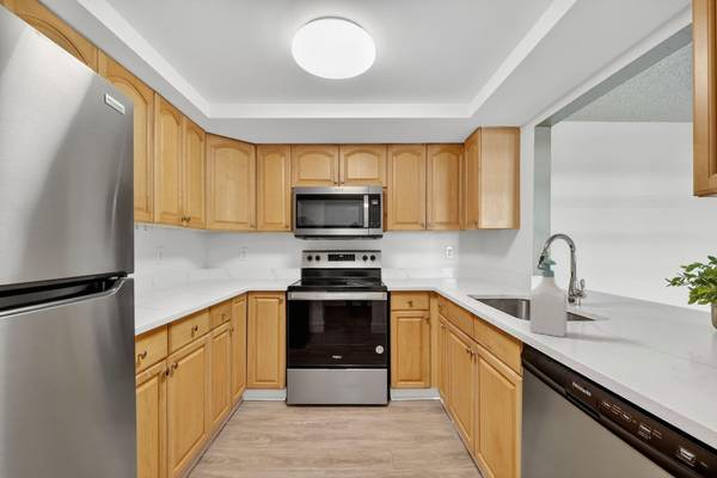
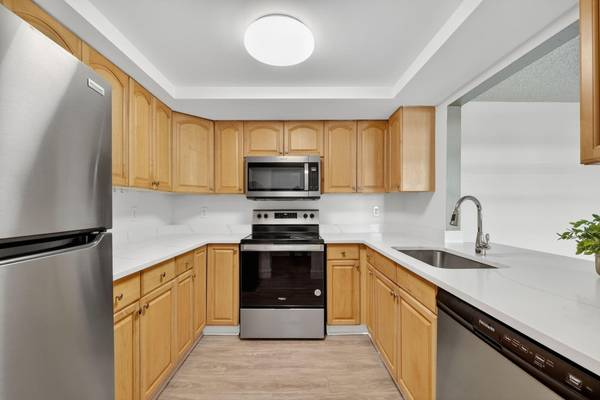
- soap bottle (547, 295)
